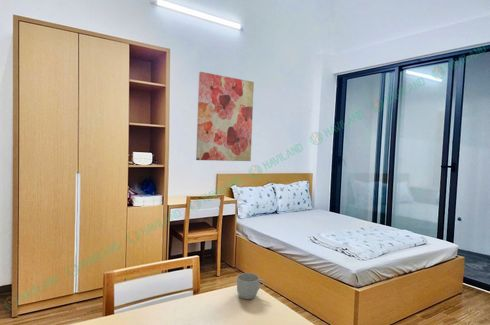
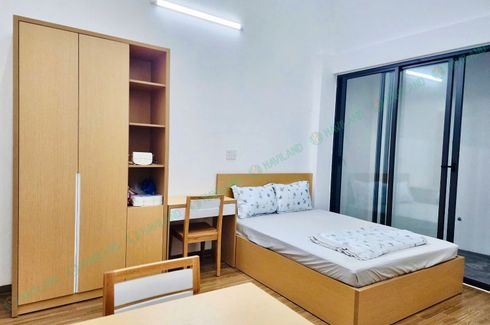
- wall art (226, 119)
- mug (250, 286)
